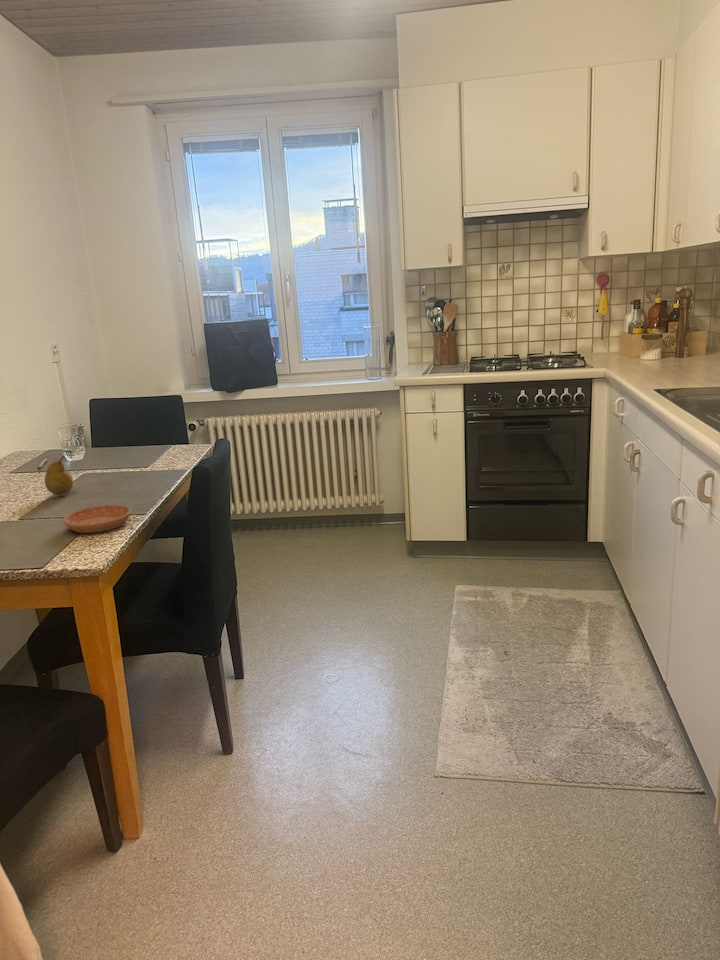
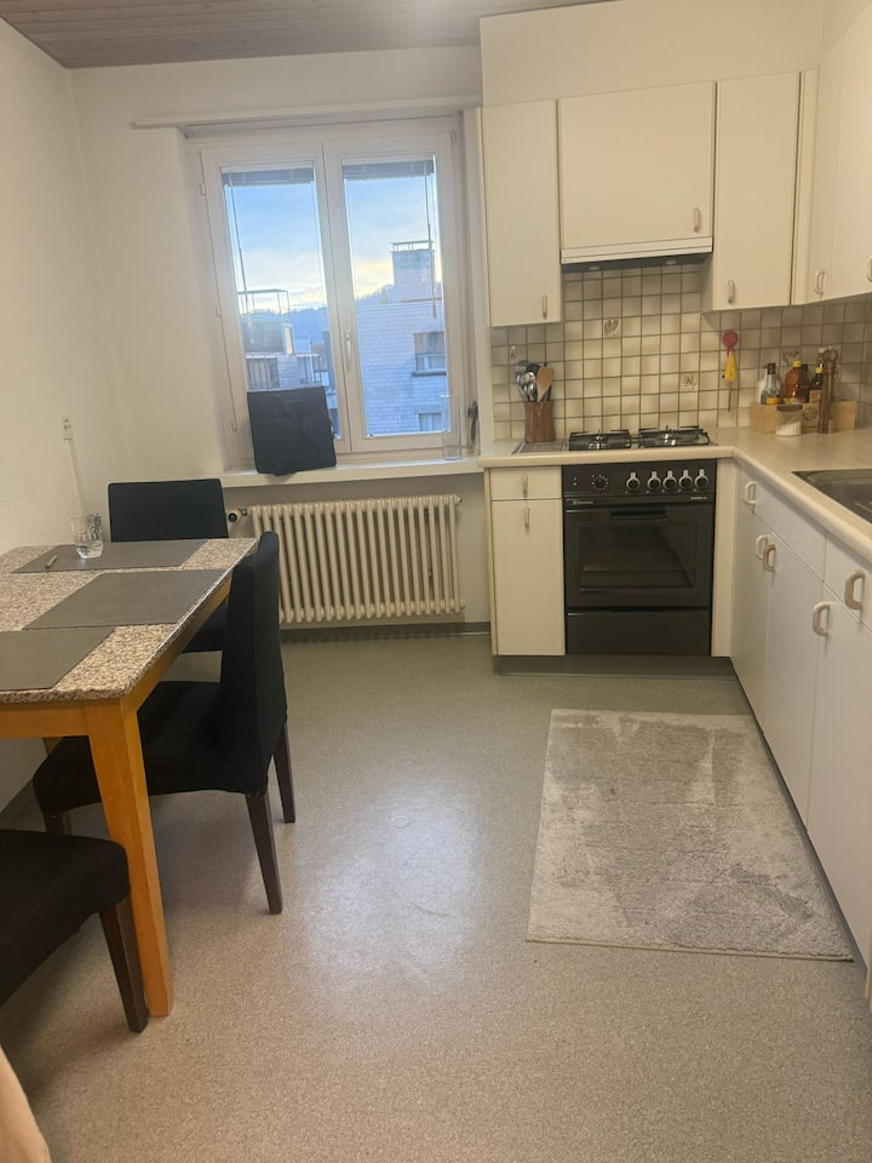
- fruit (57, 475)
- saucer (98, 519)
